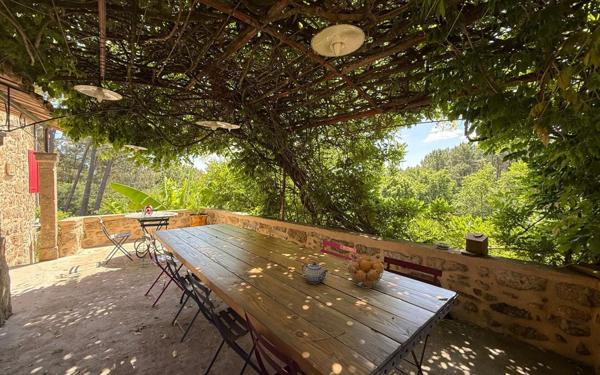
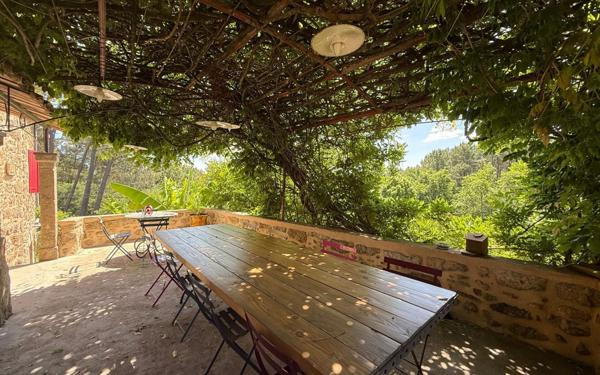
- teapot (314, 271)
- fruit basket (365, 272)
